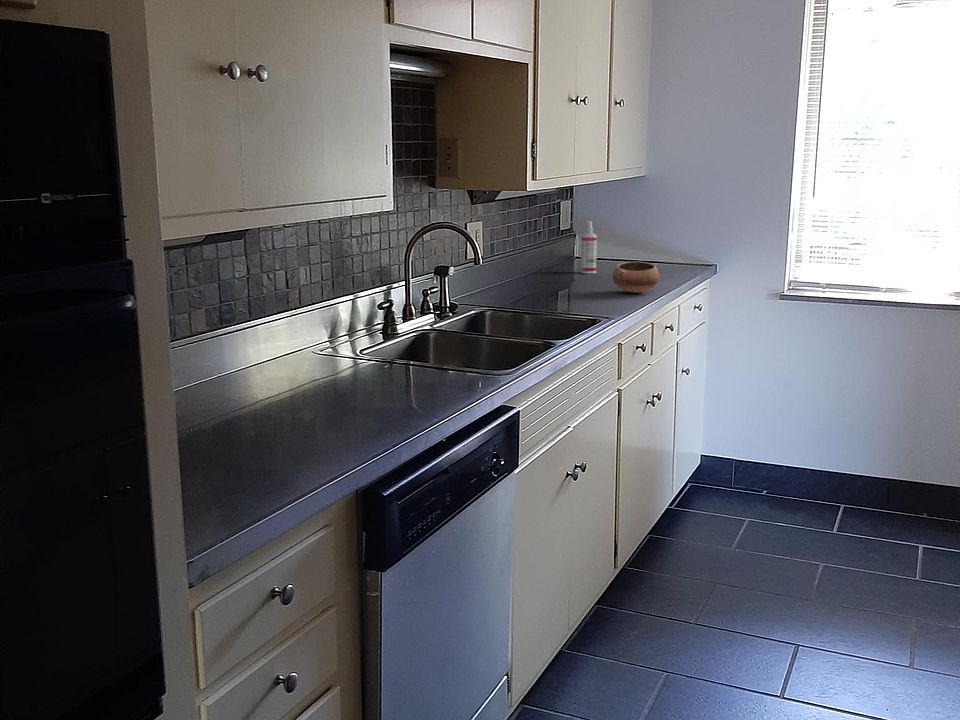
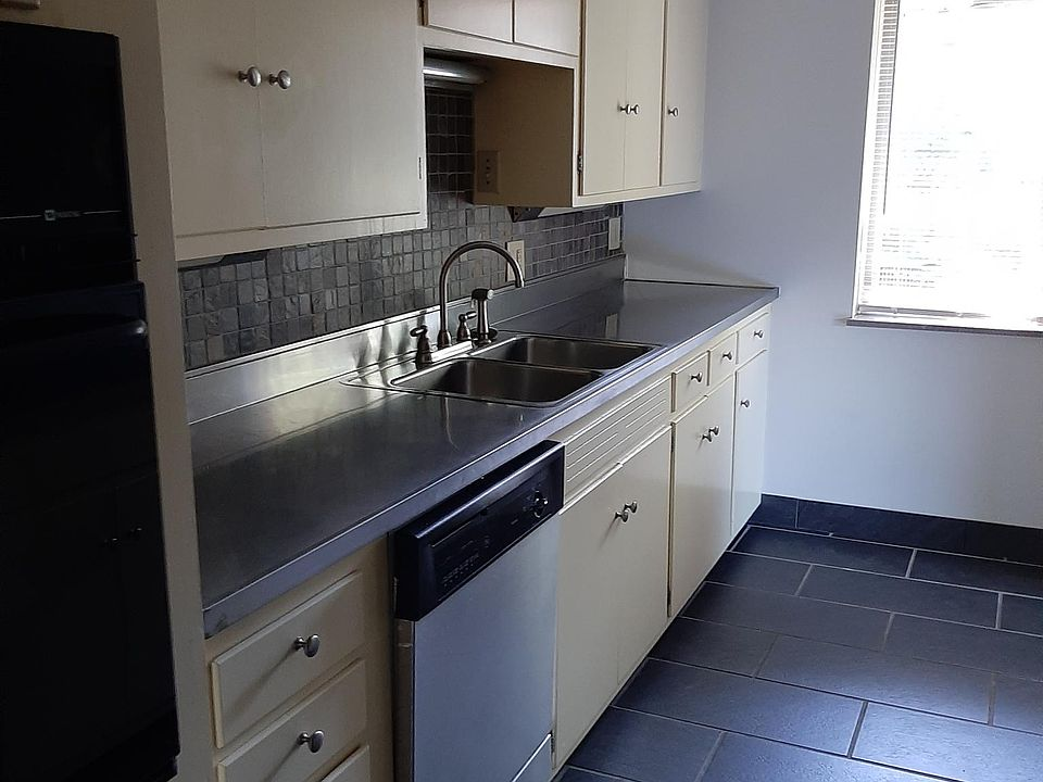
- bowl (635, 277)
- spray bottle (589, 247)
